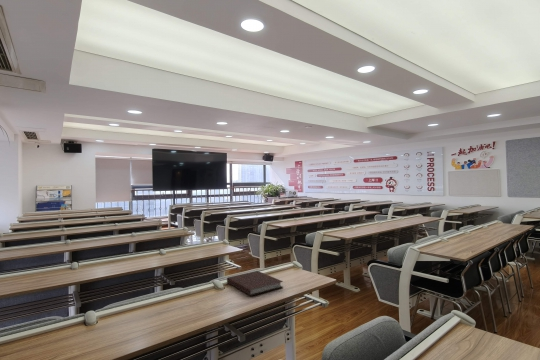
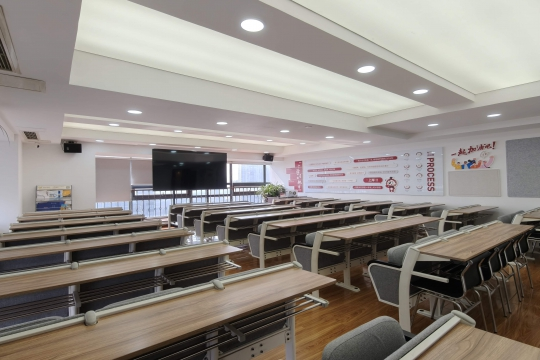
- notebook (254, 282)
